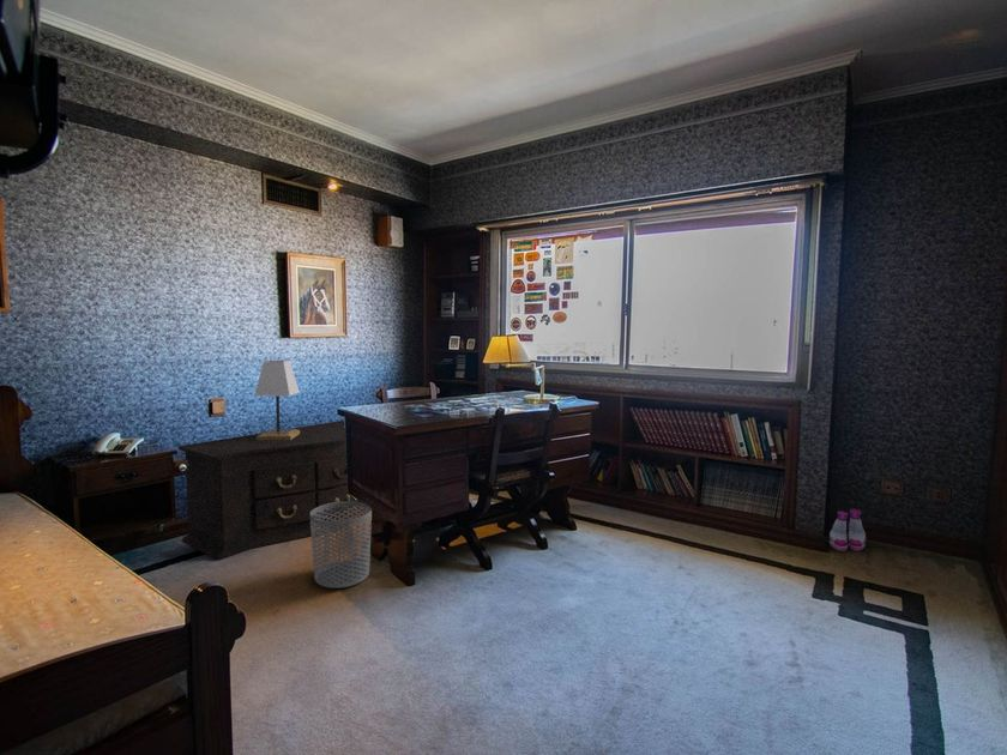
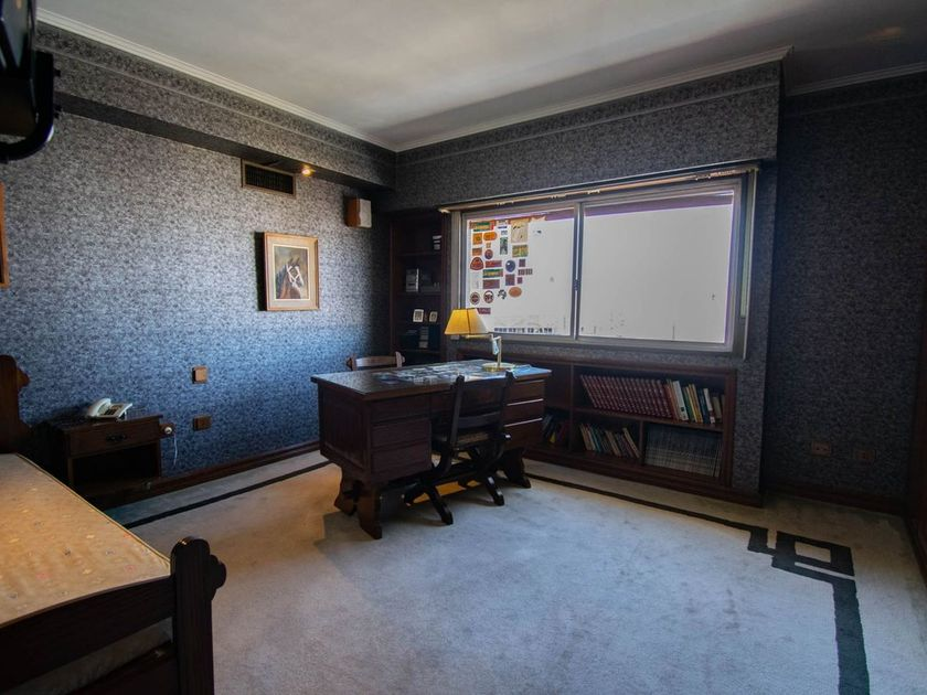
- waste bin (342, 543)
- lamp (277, 398)
- boots (849, 527)
- dresser (313, 477)
